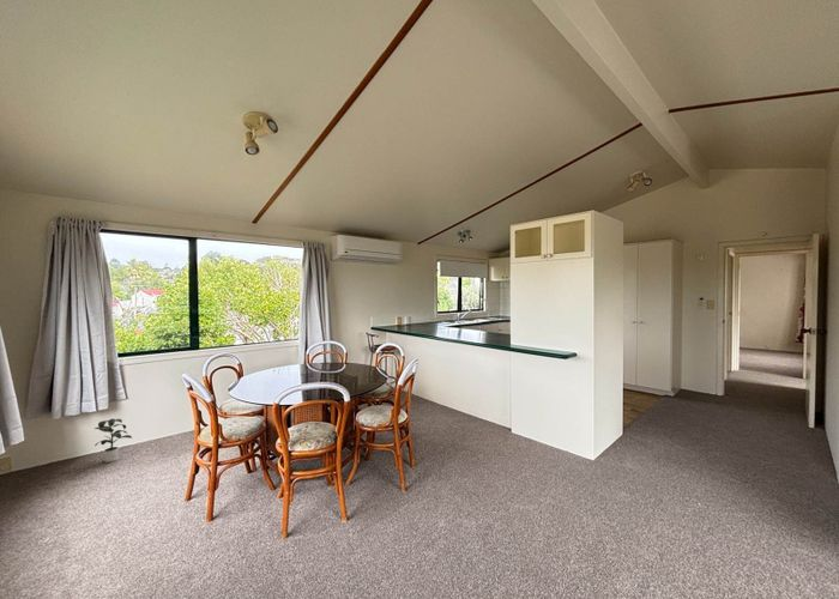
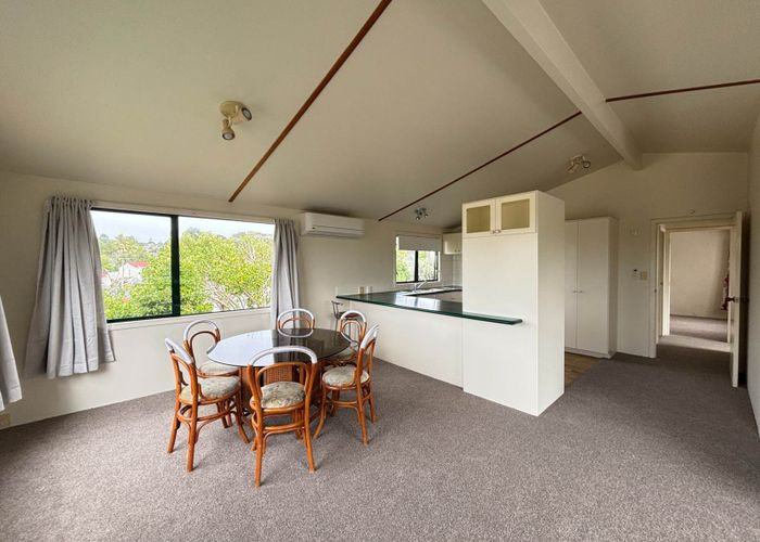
- potted plant (115, 436)
